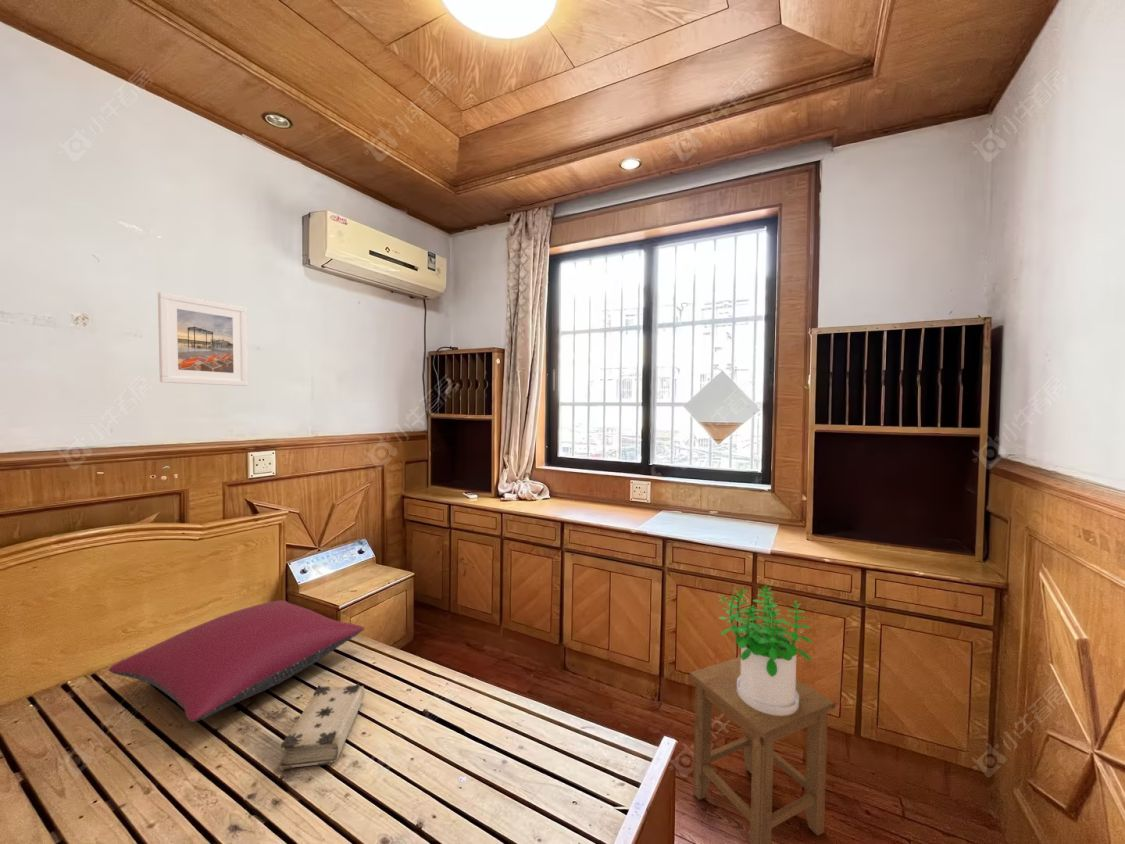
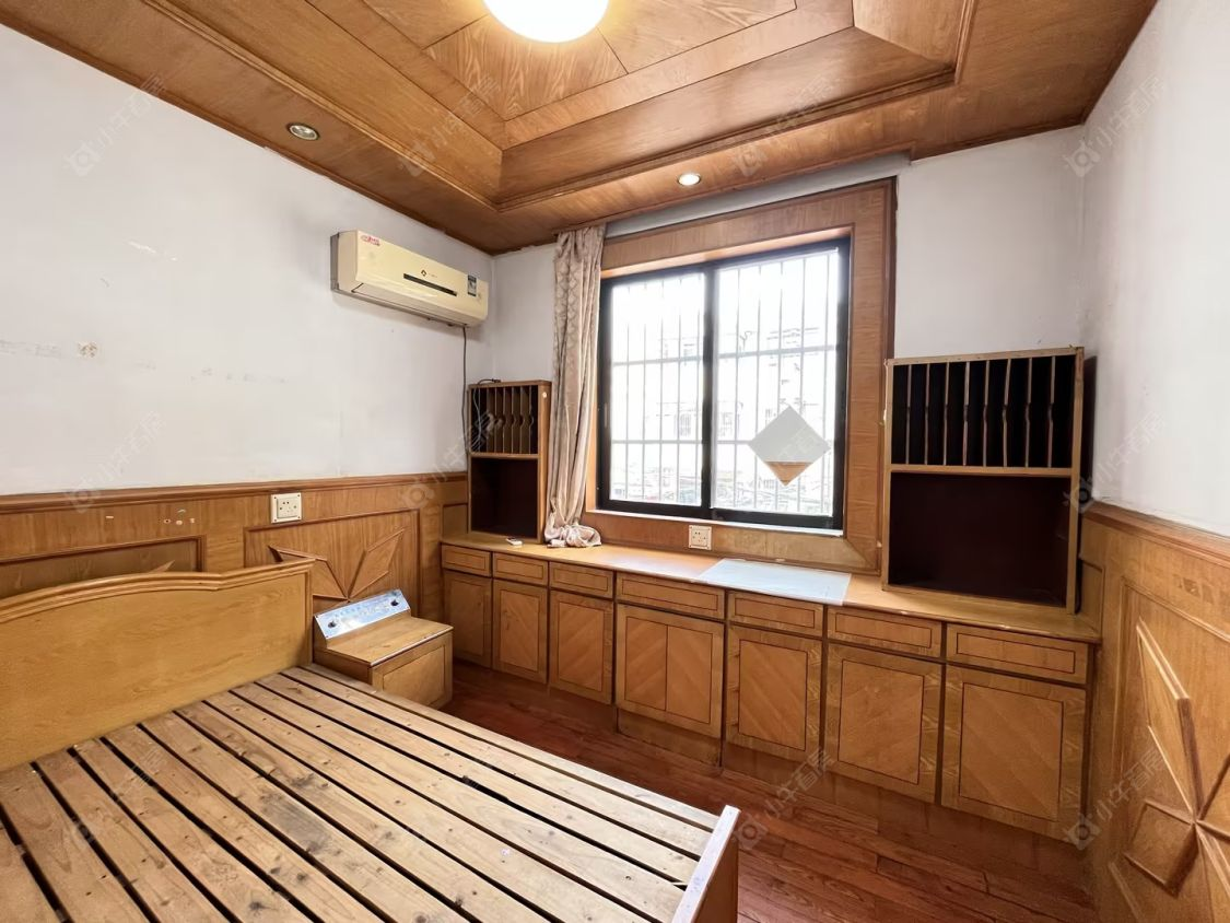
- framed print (206, 342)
- pillow (248, 646)
- stool (757, 749)
- book (326, 720)
- potted plant (761, 644)
